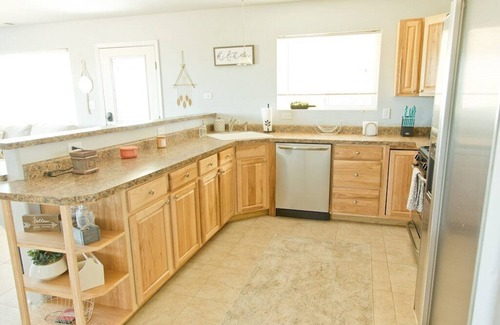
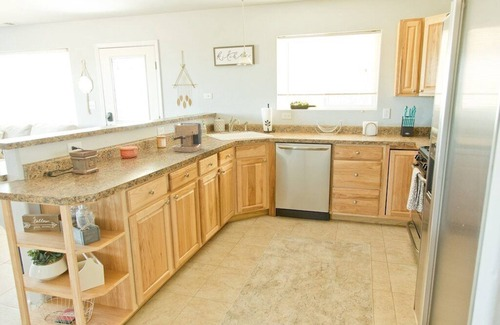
+ coffee maker (185, 136)
